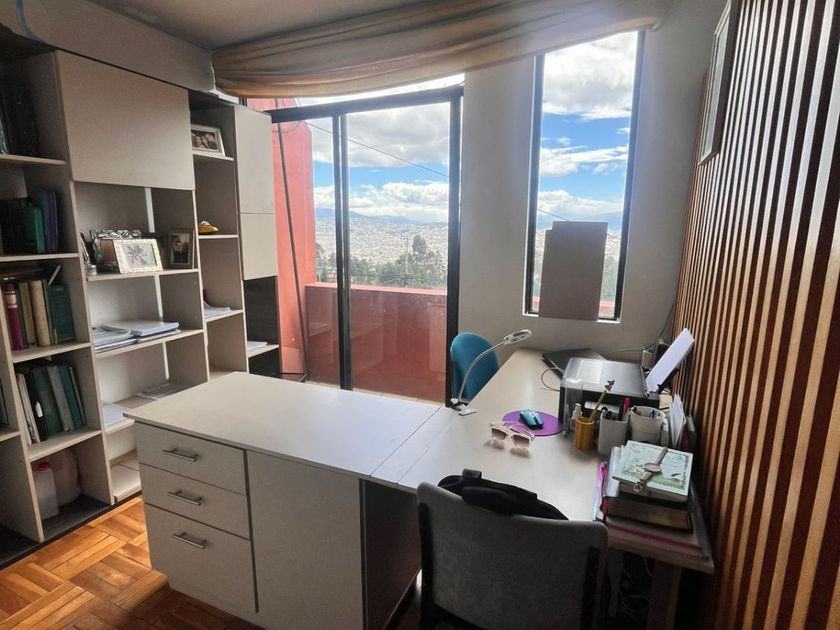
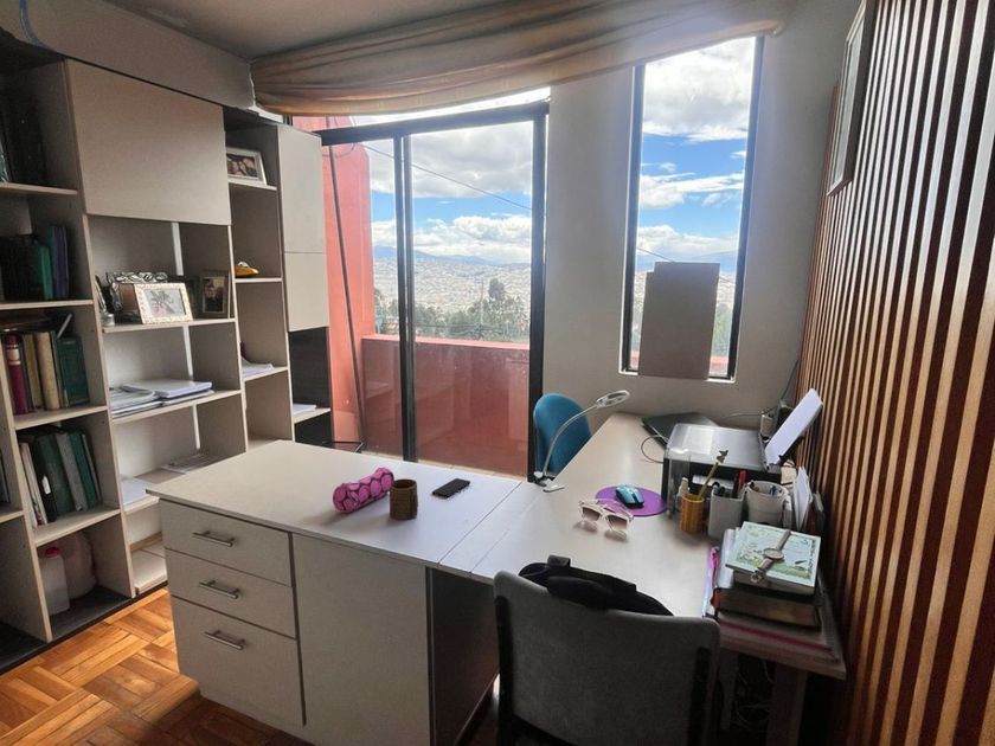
+ smartphone (451, 487)
+ pencil case (366, 487)
+ cup (404, 499)
